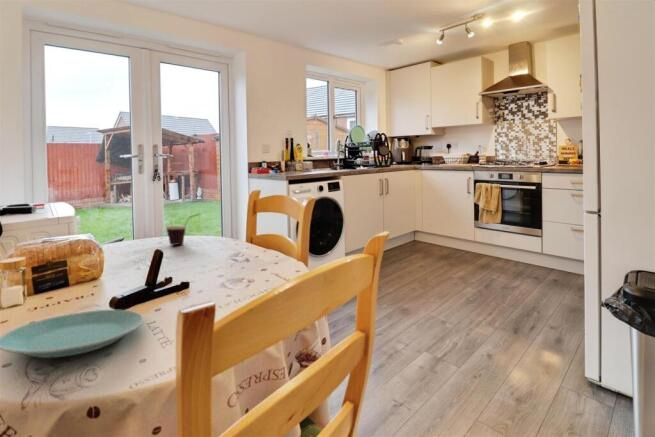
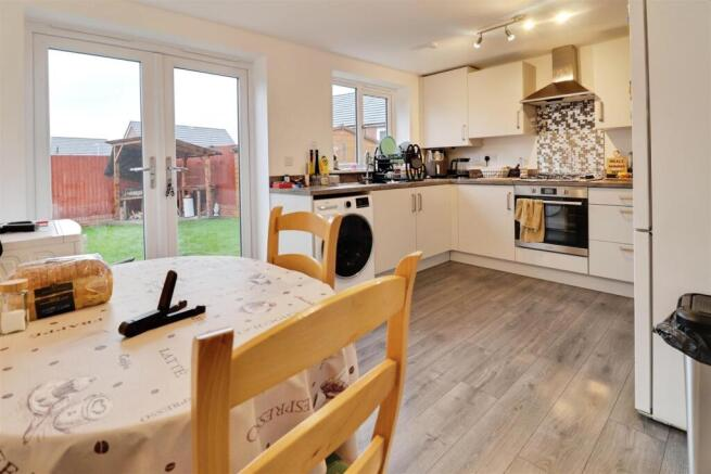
- plate (77, 333)
- cup (183, 229)
